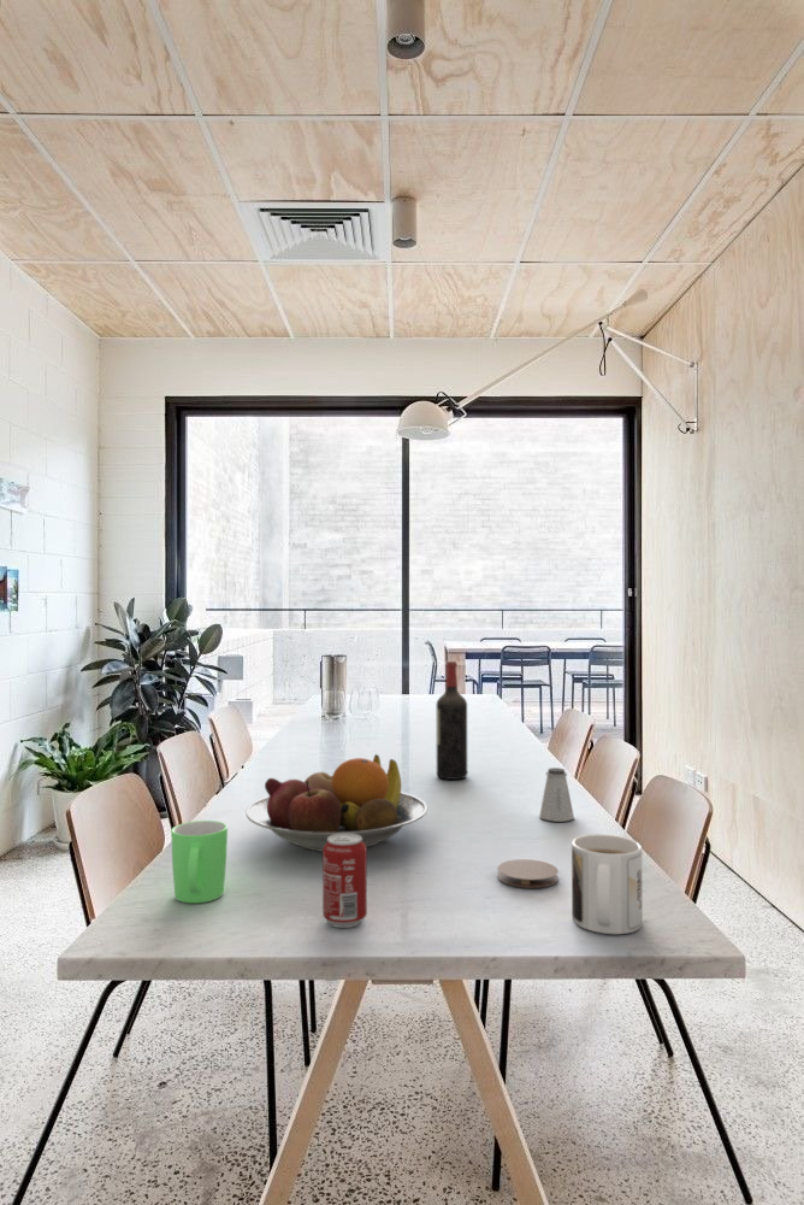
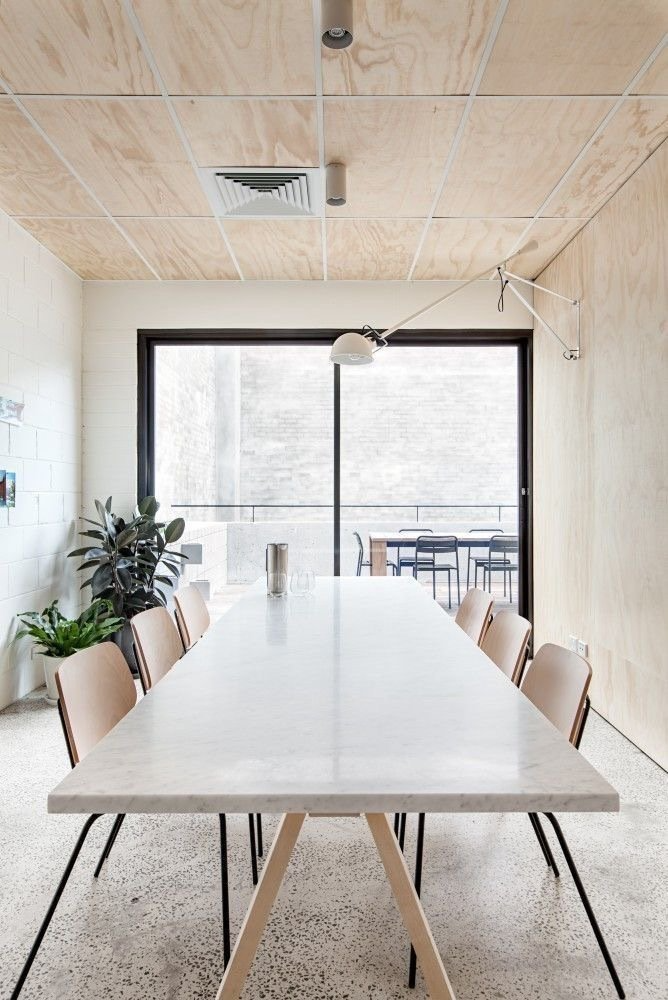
- saltshaker (556, 793)
- mug (197, 864)
- mug (603, 884)
- fruit bowl (337, 799)
- coaster (527, 872)
- beverage can (344, 878)
- wine bottle (451, 718)
